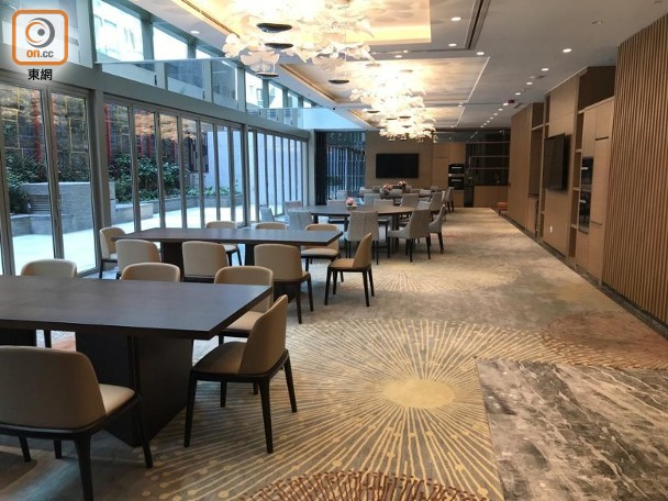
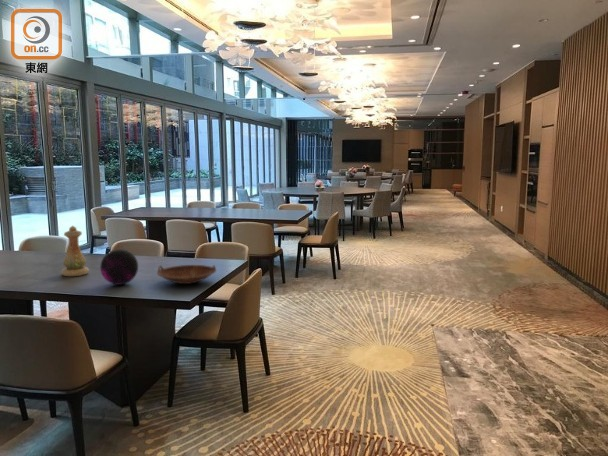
+ vase (73, 250)
+ bowl (187, 273)
+ decorative orb (119, 266)
